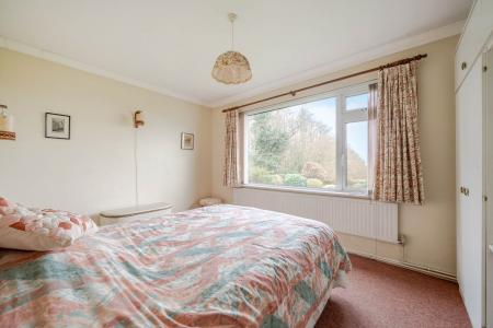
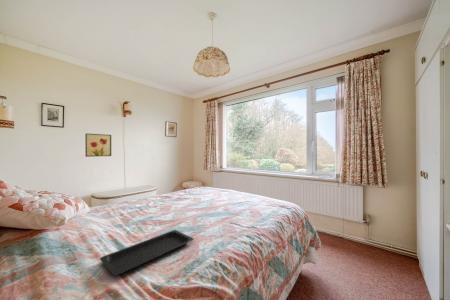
+ serving tray (151, 249)
+ wall art (98, 145)
